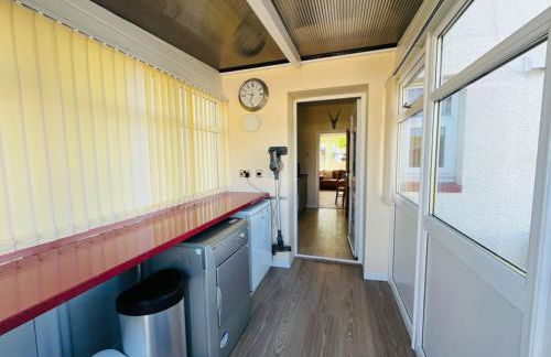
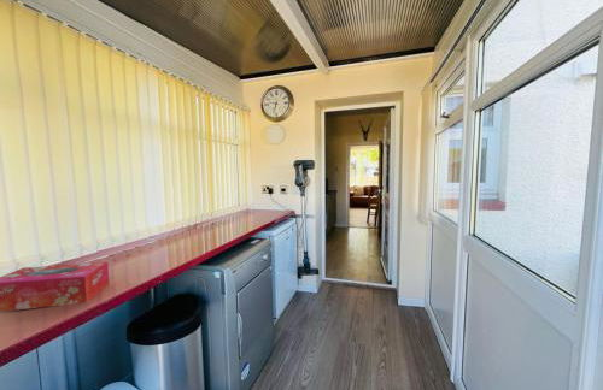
+ tissue box (53, 284)
